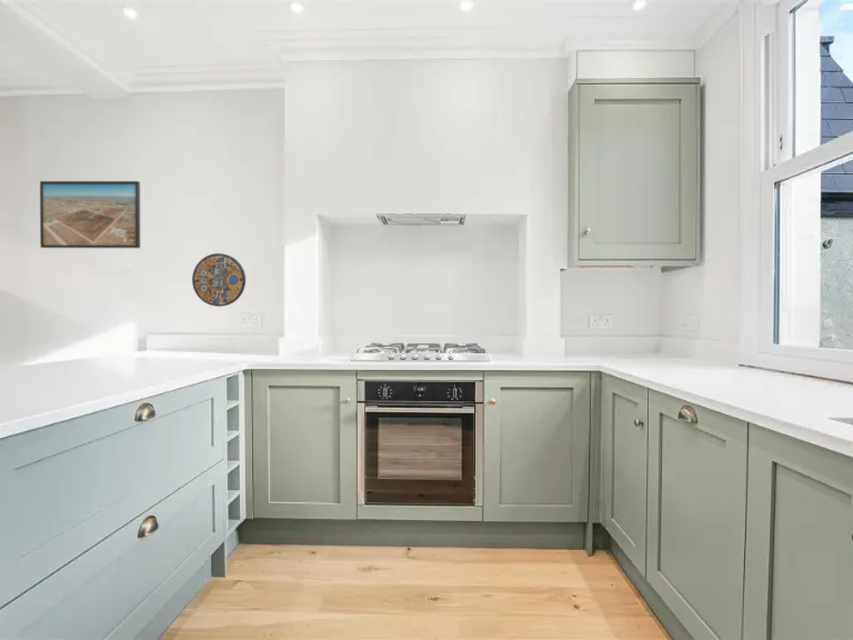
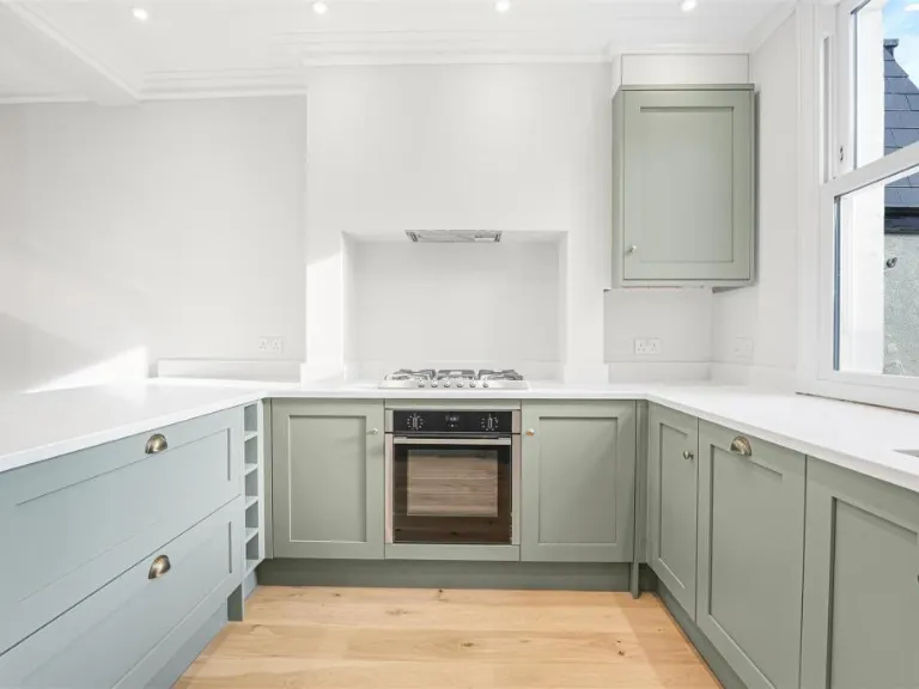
- manhole cover (219, 280)
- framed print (90, 214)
